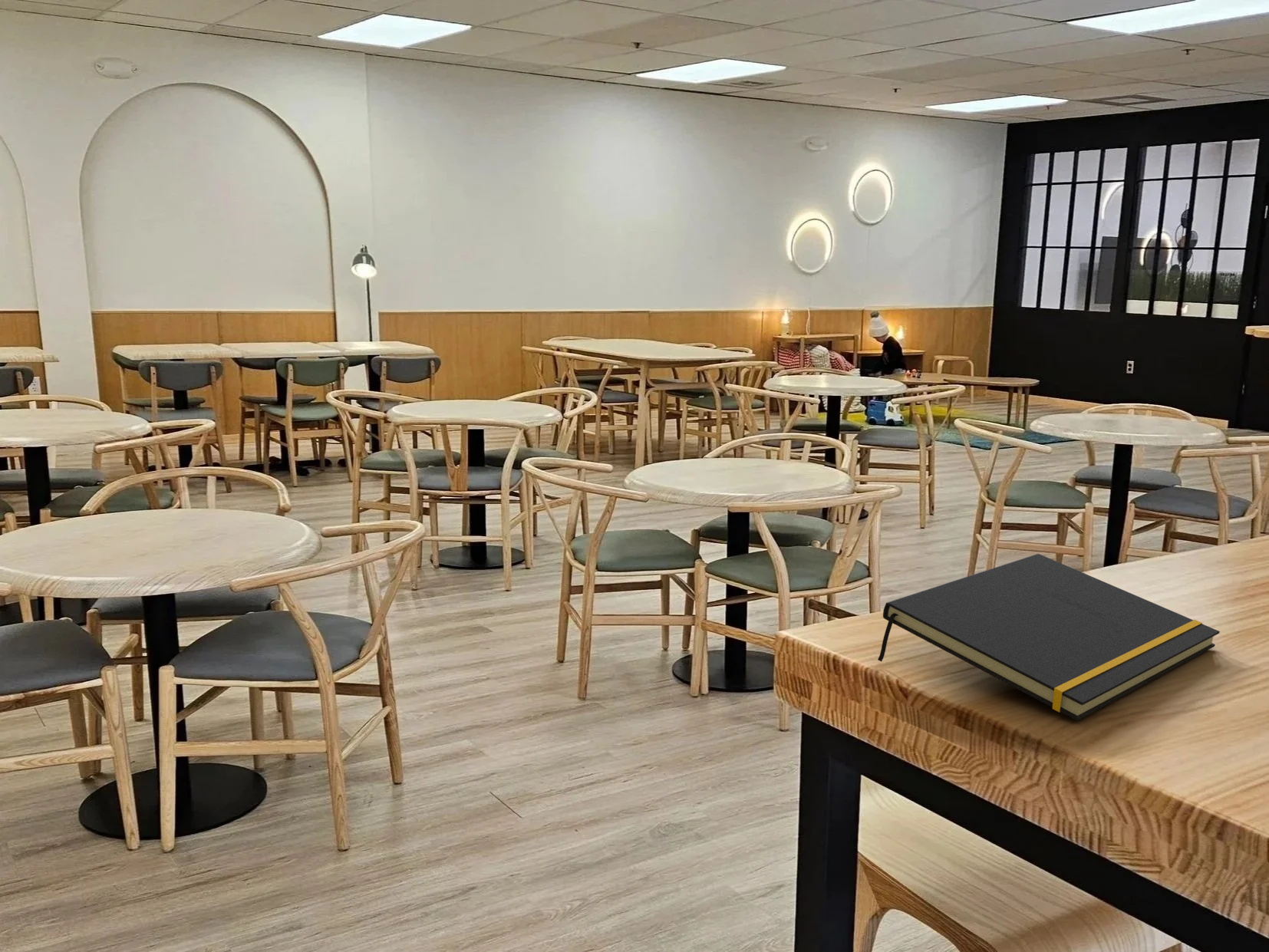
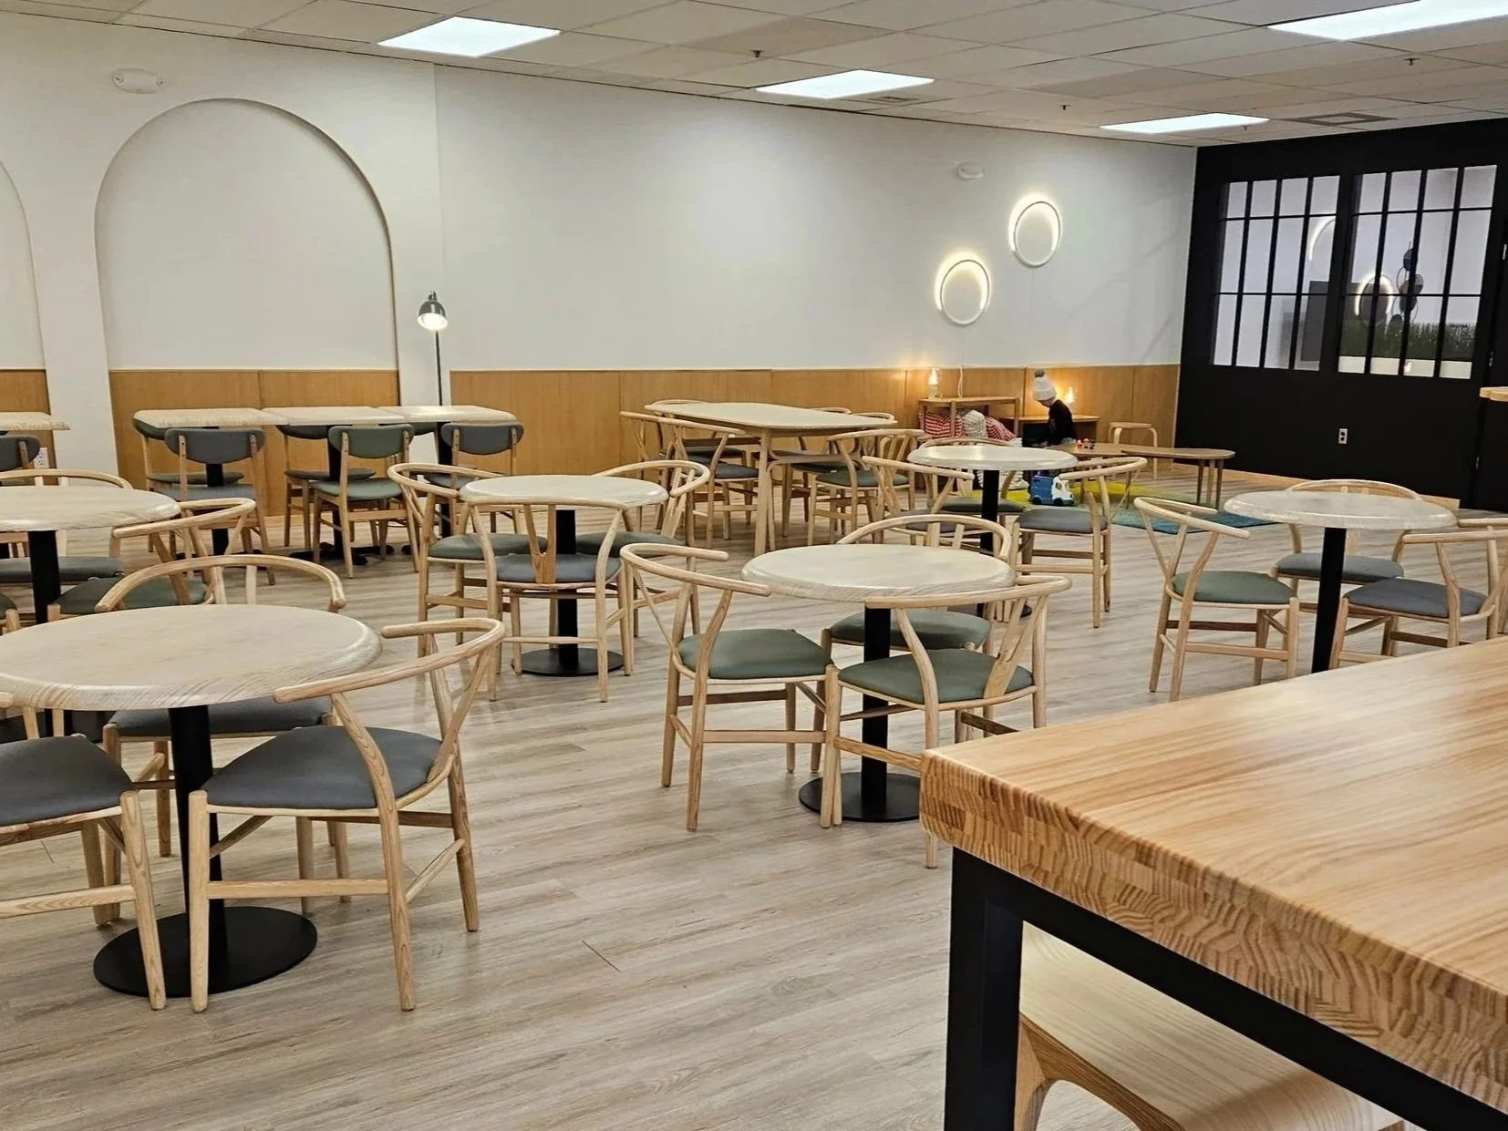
- notepad (1054, 624)
